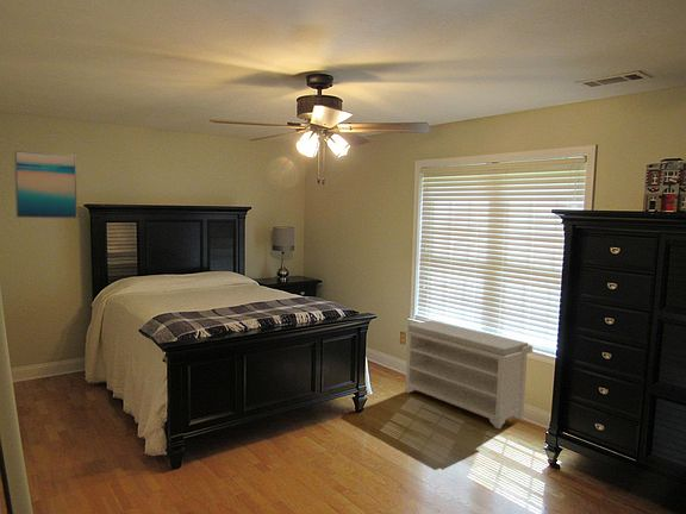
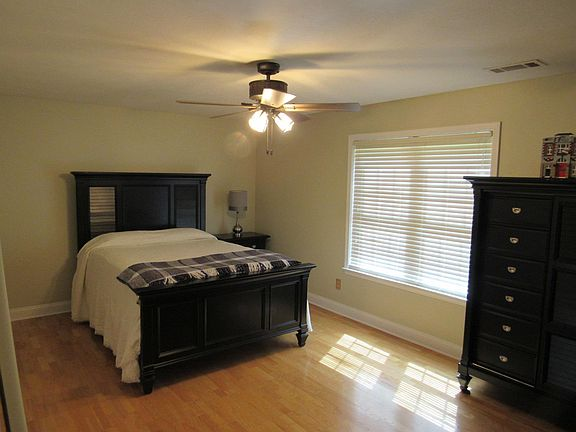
- bench (462, 369)
- wall art (46, 186)
